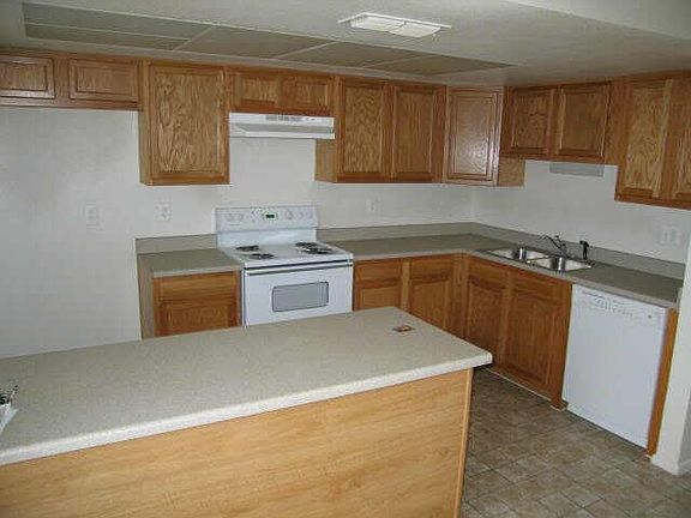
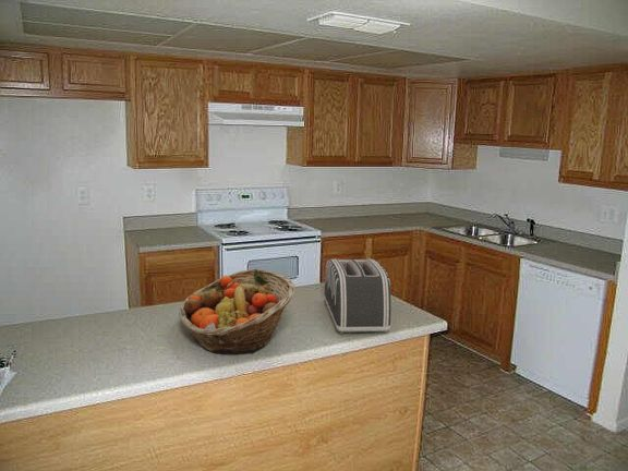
+ toaster (354, 288)
+ fruit basket (237, 307)
